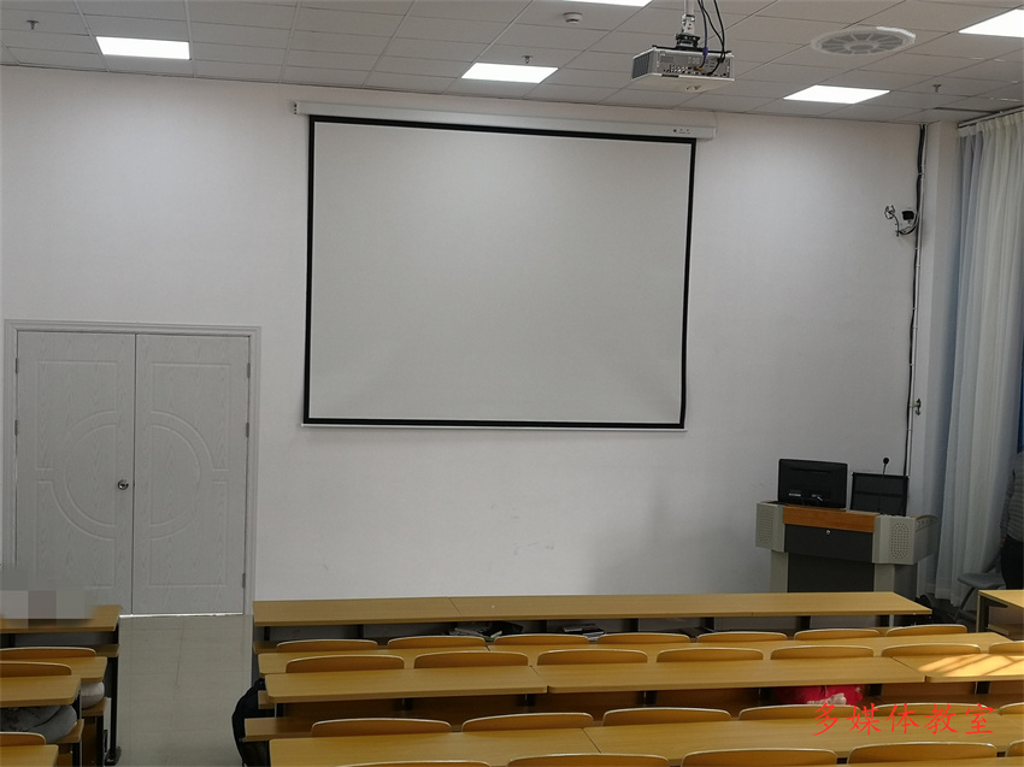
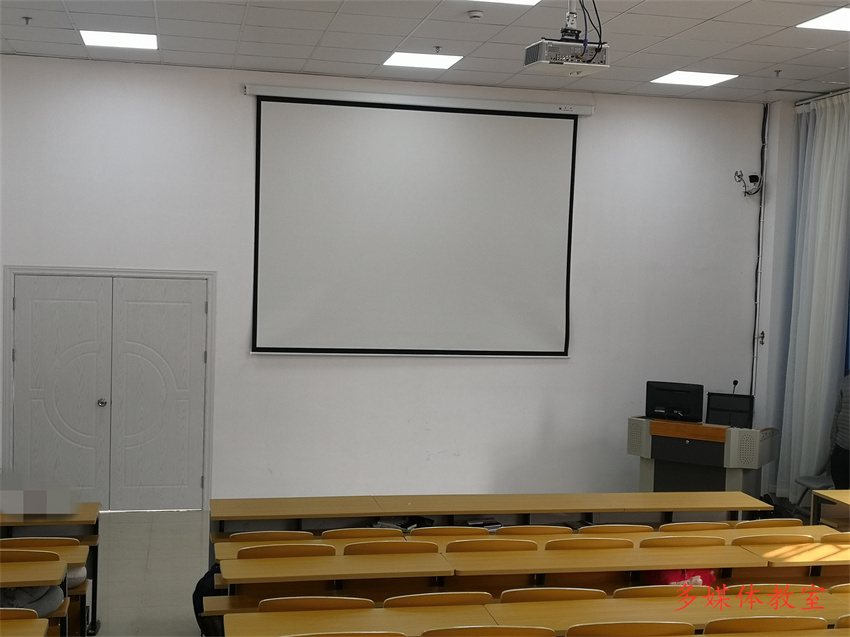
- ceiling vent (861, 43)
